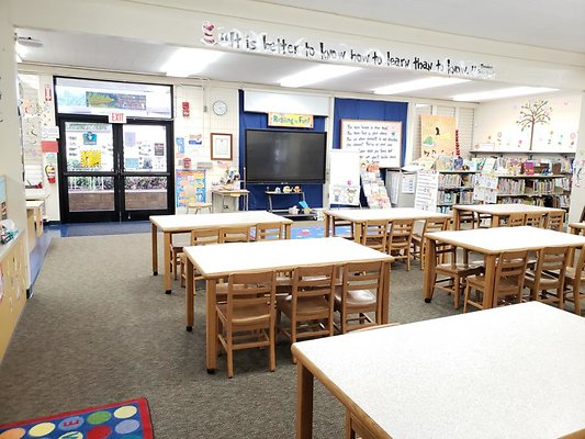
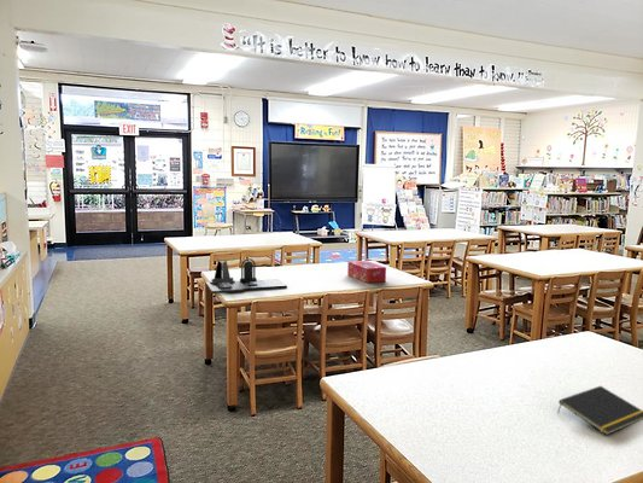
+ desk organizer (246, 273)
+ notepad (603, 408)
+ tissue box (366, 270)
